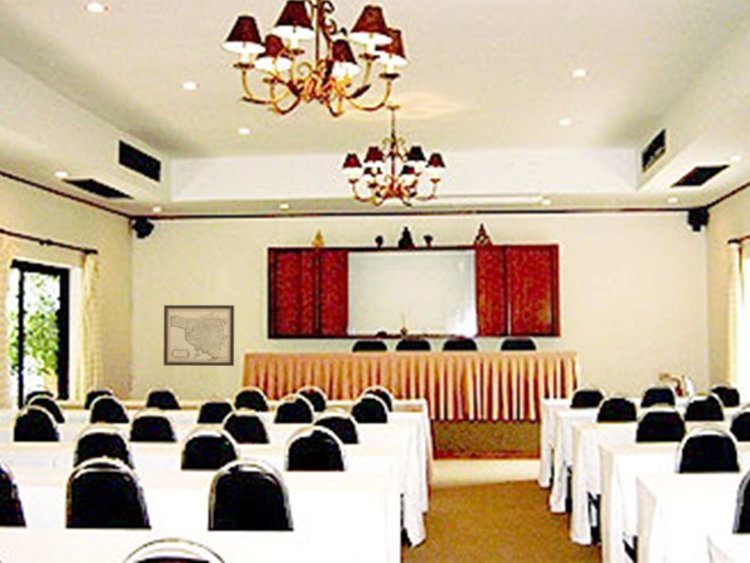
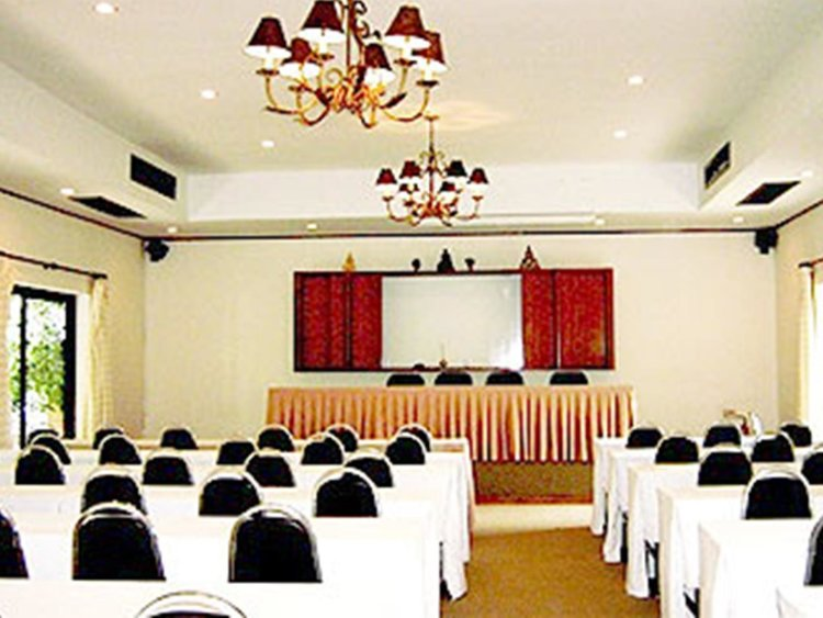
- wall art (198, 335)
